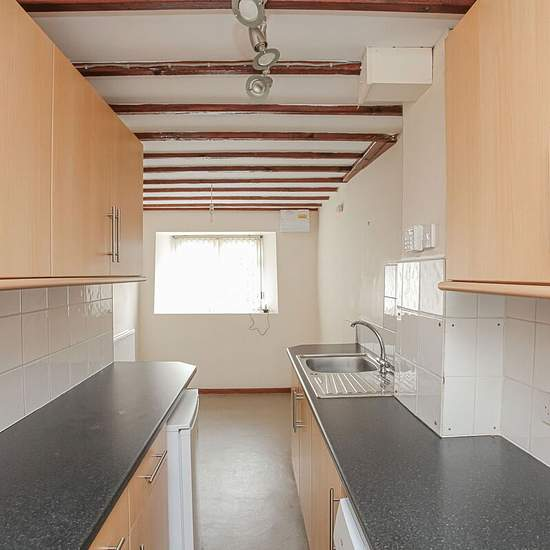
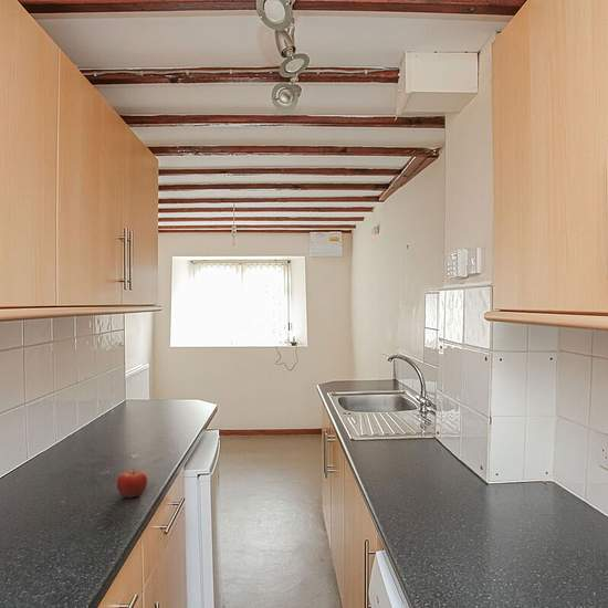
+ fruit (132, 481)
